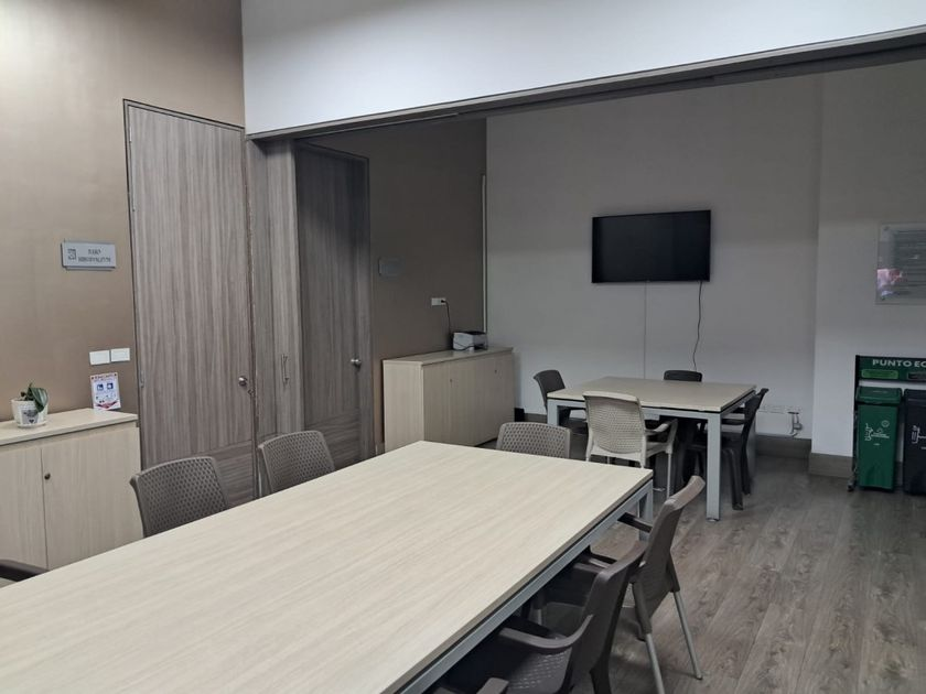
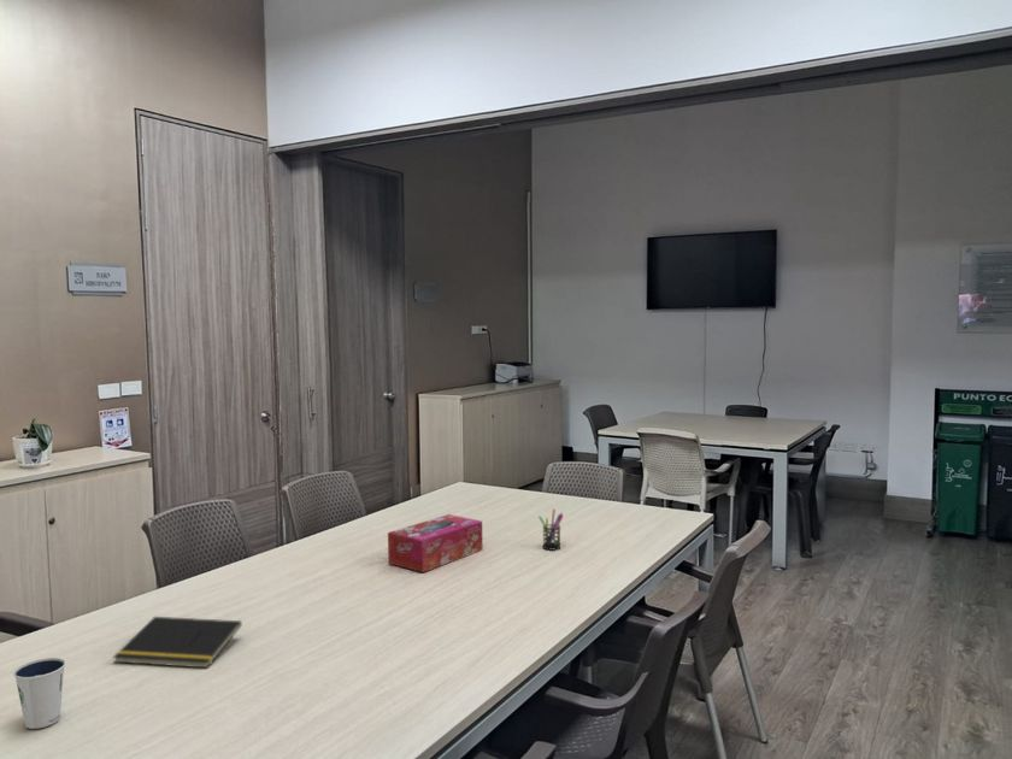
+ pen holder (549, 529)
+ tissue box (436, 541)
+ notepad (180, 640)
+ dixie cup (41, 694)
